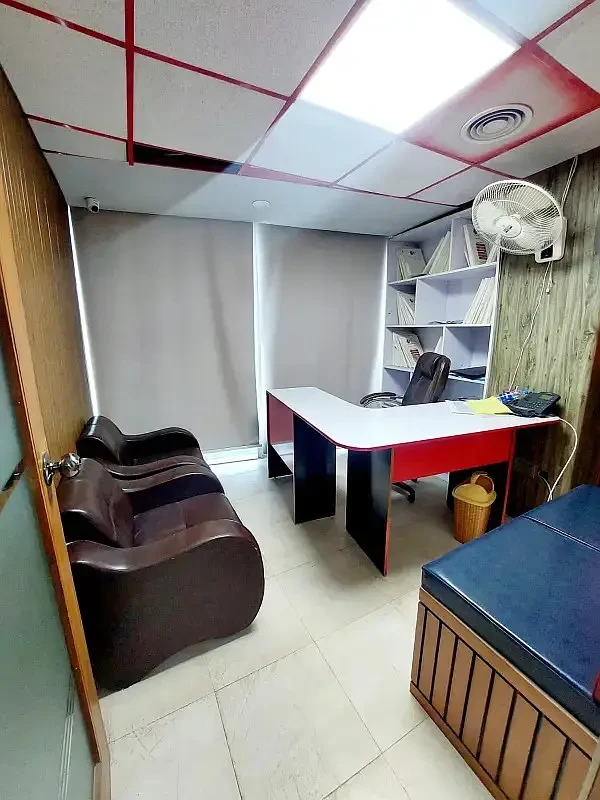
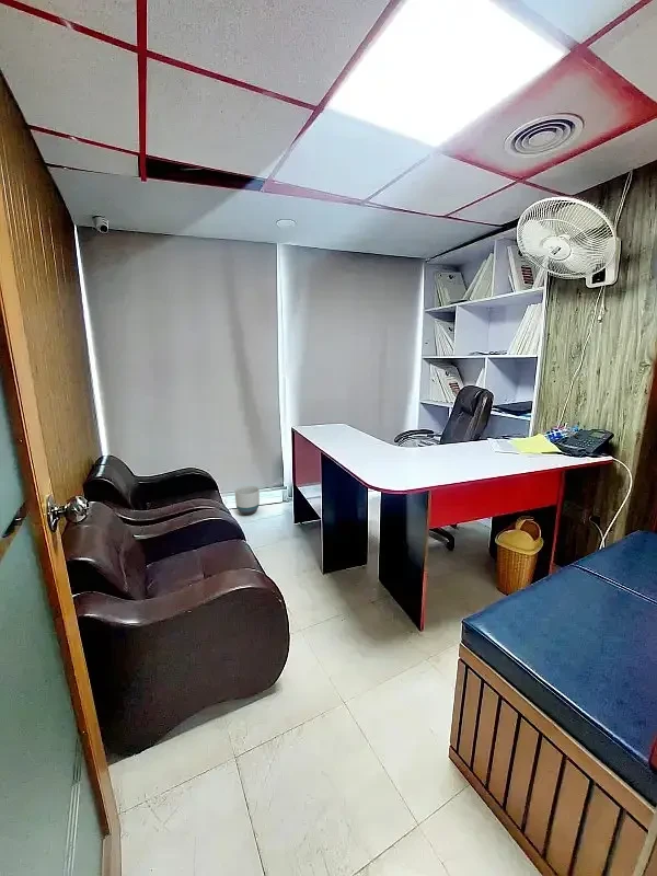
+ planter (247, 502)
